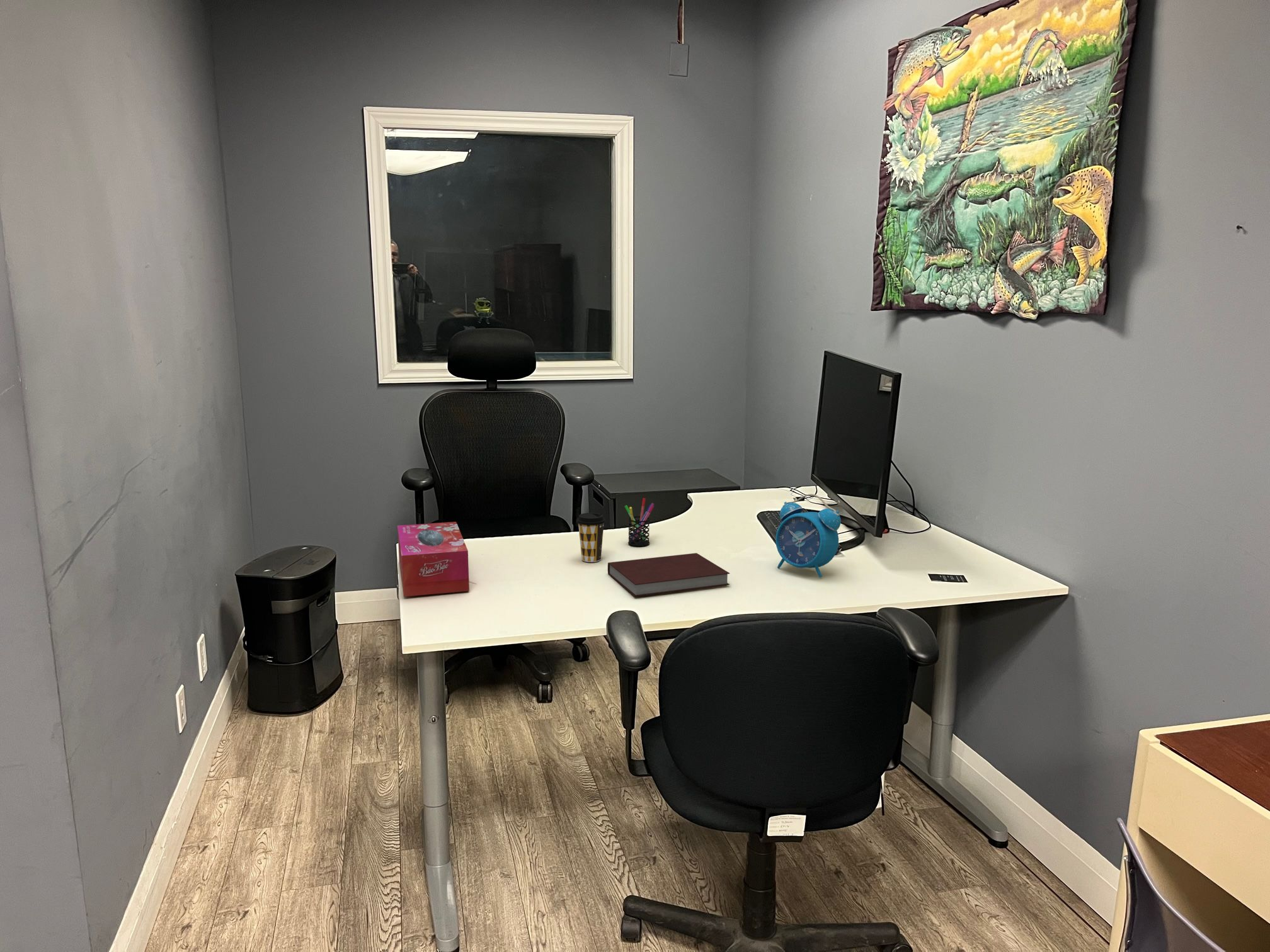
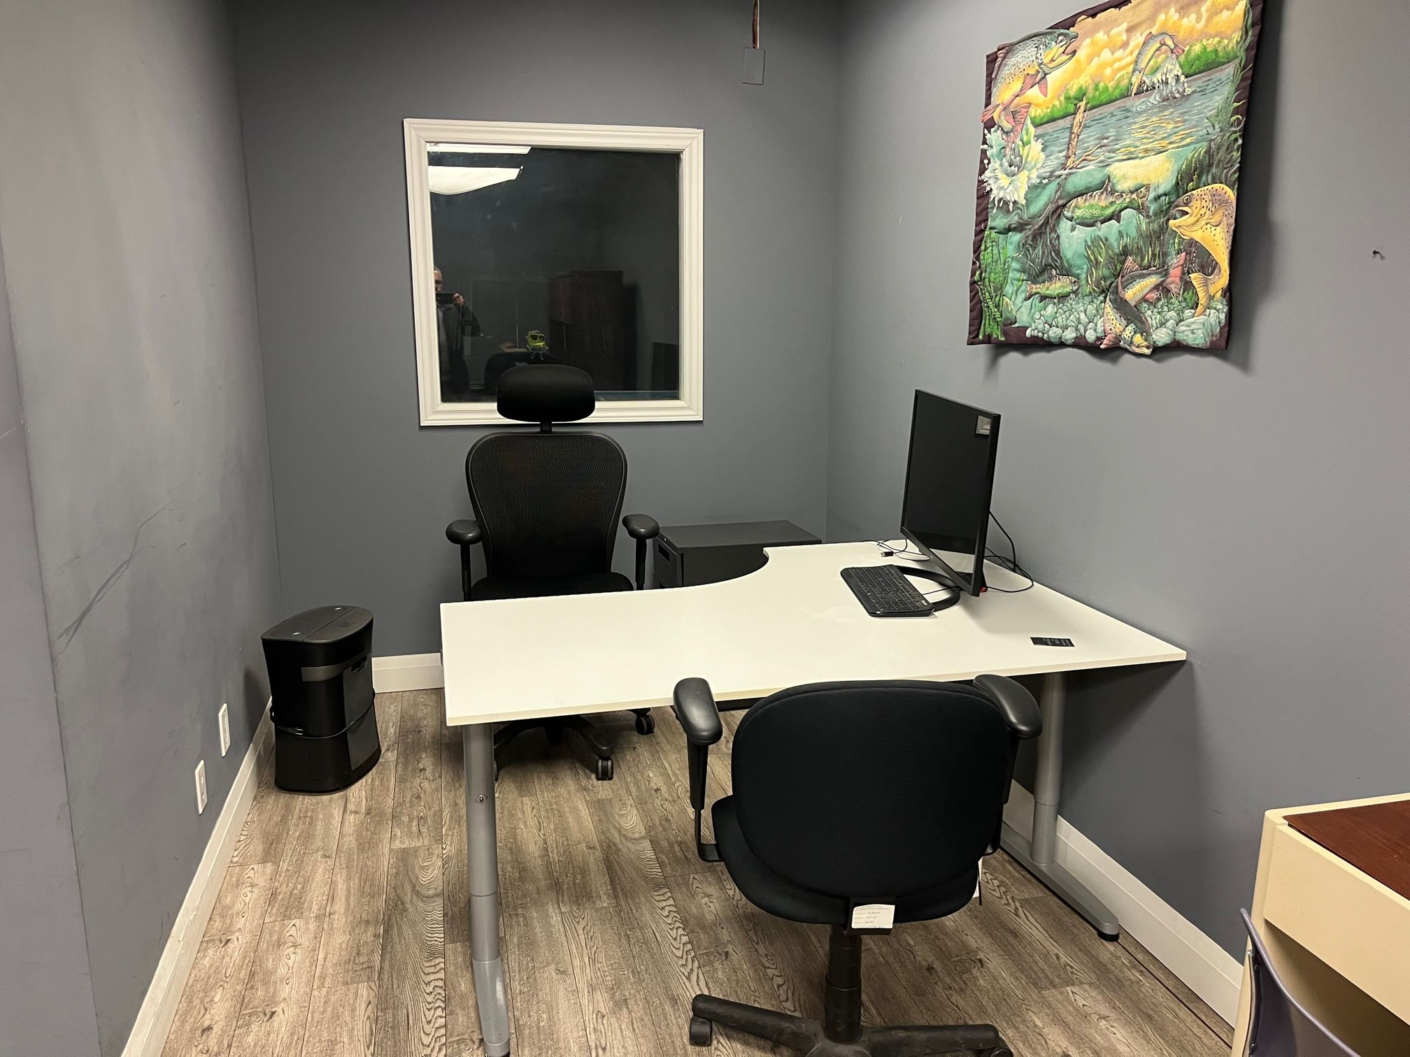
- pen holder (637, 521)
- coffee cup (591, 537)
- alarm clock (806, 533)
- notebook (667, 573)
- tissue box (432, 557)
